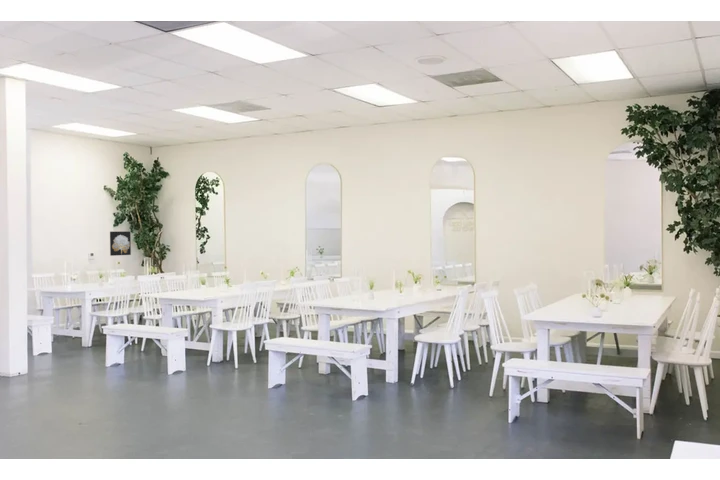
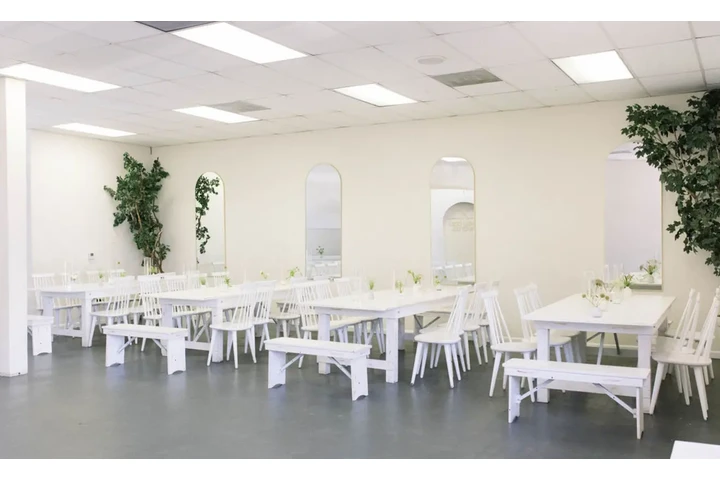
- wall art (120, 243)
